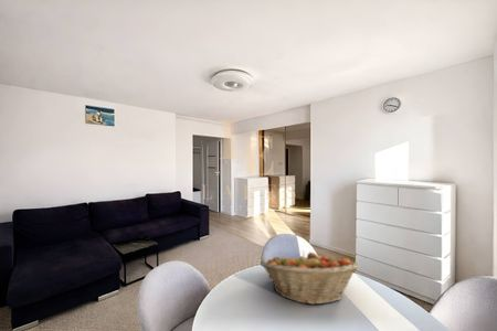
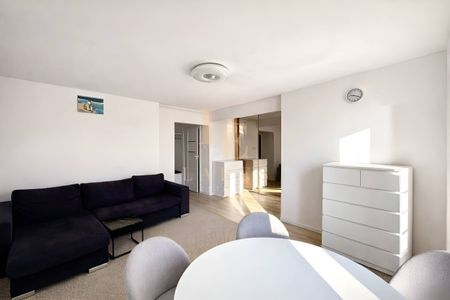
- fruit basket (307, 270)
